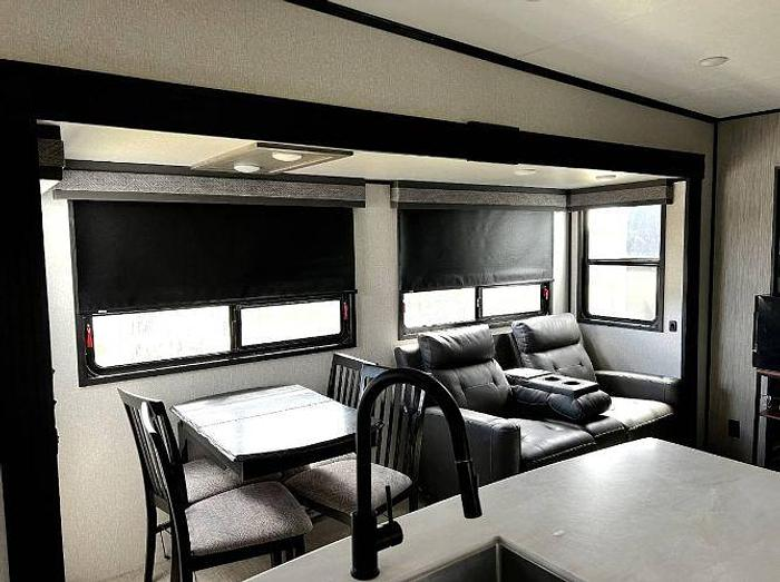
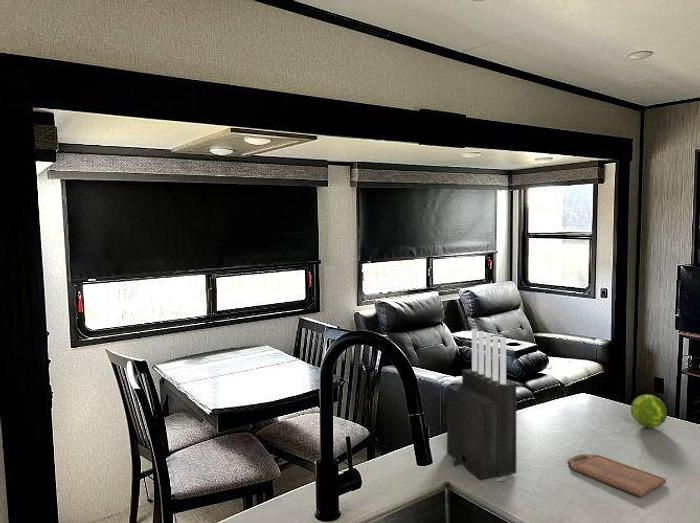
+ fruit (648, 411)
+ cutting board (611, 472)
+ knife block (476, 399)
